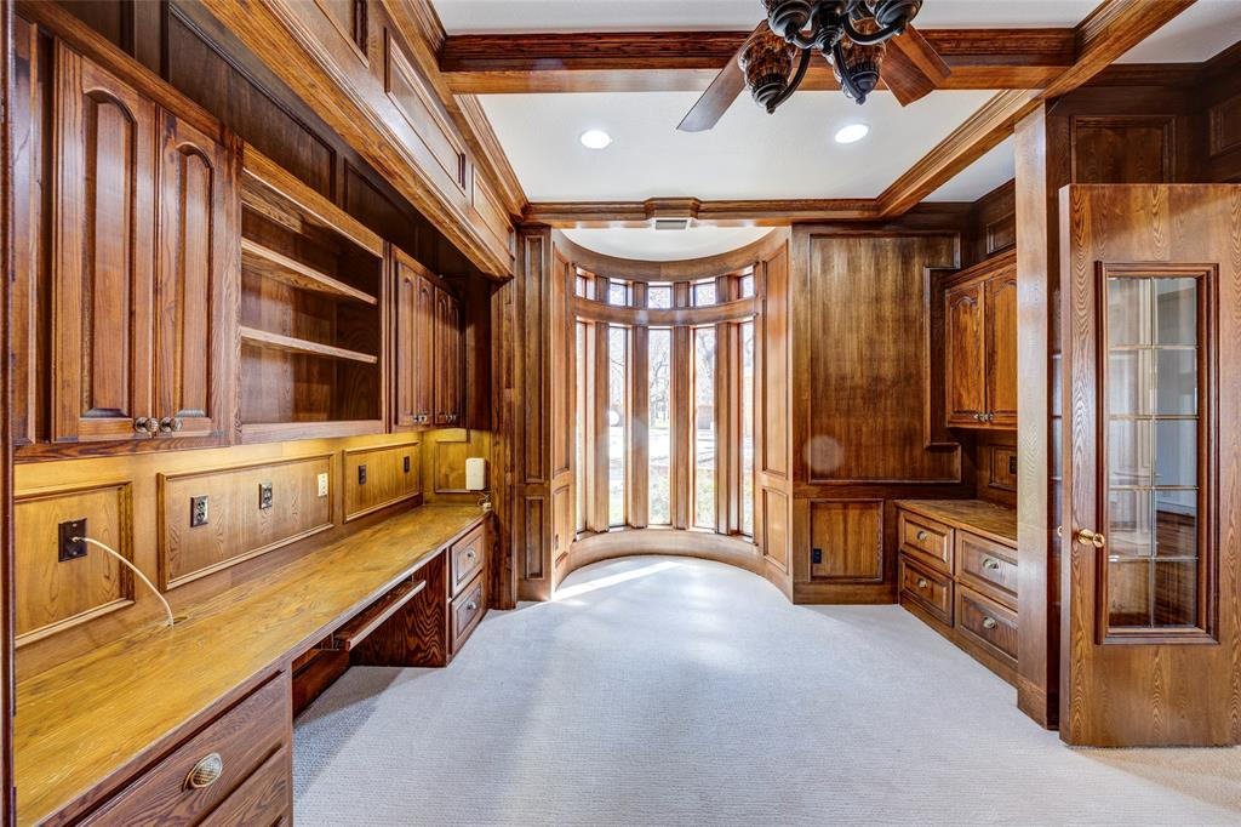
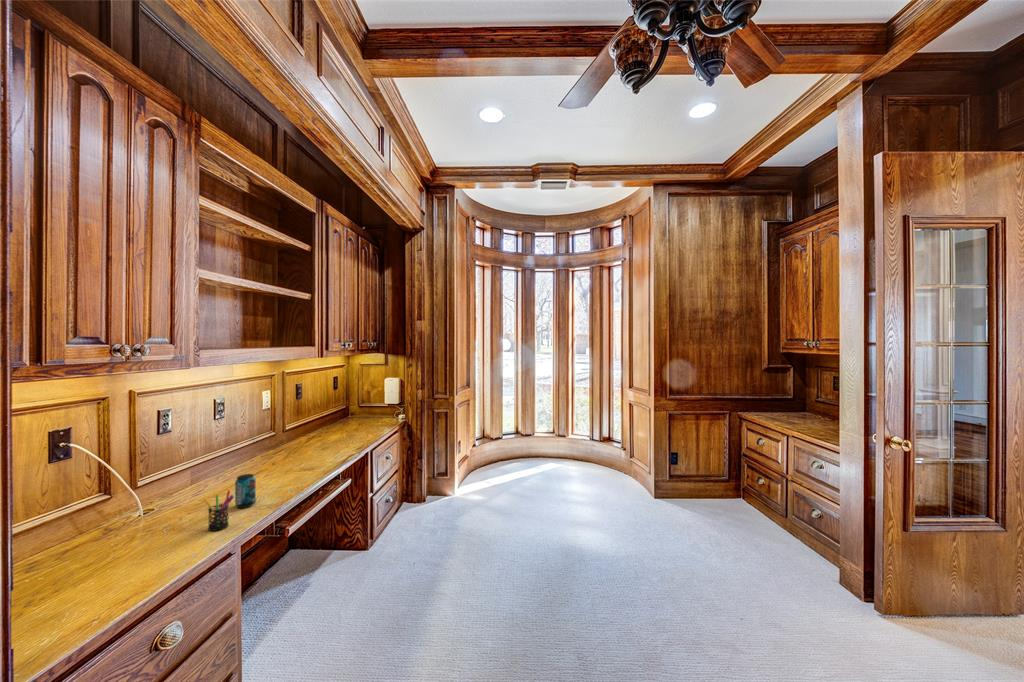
+ pen holder (219, 509)
+ beverage can (245, 490)
